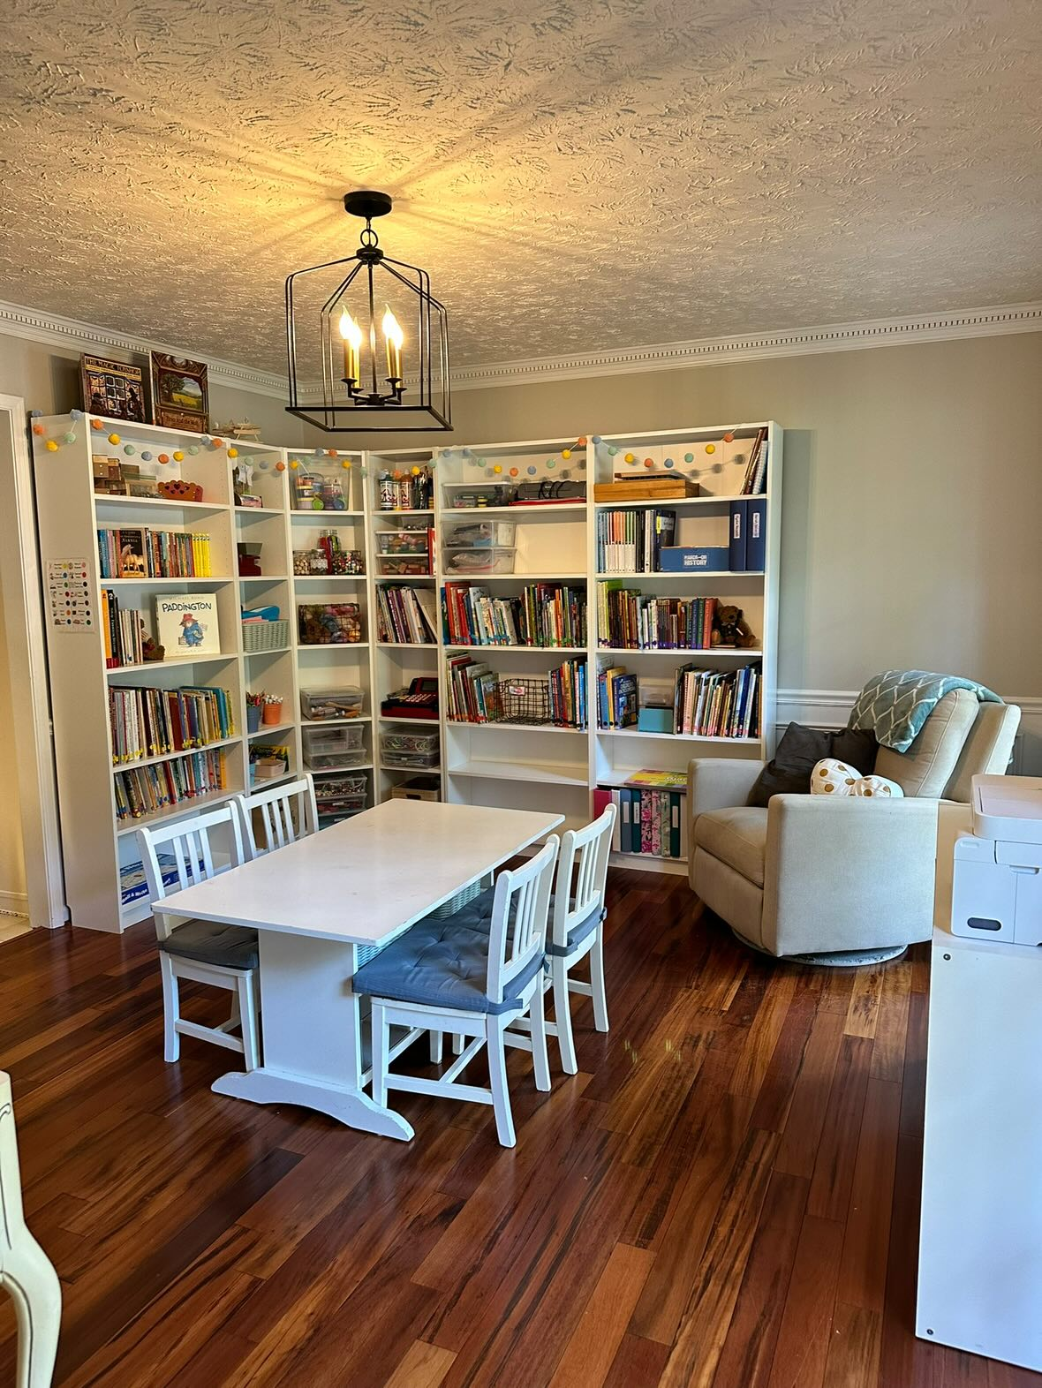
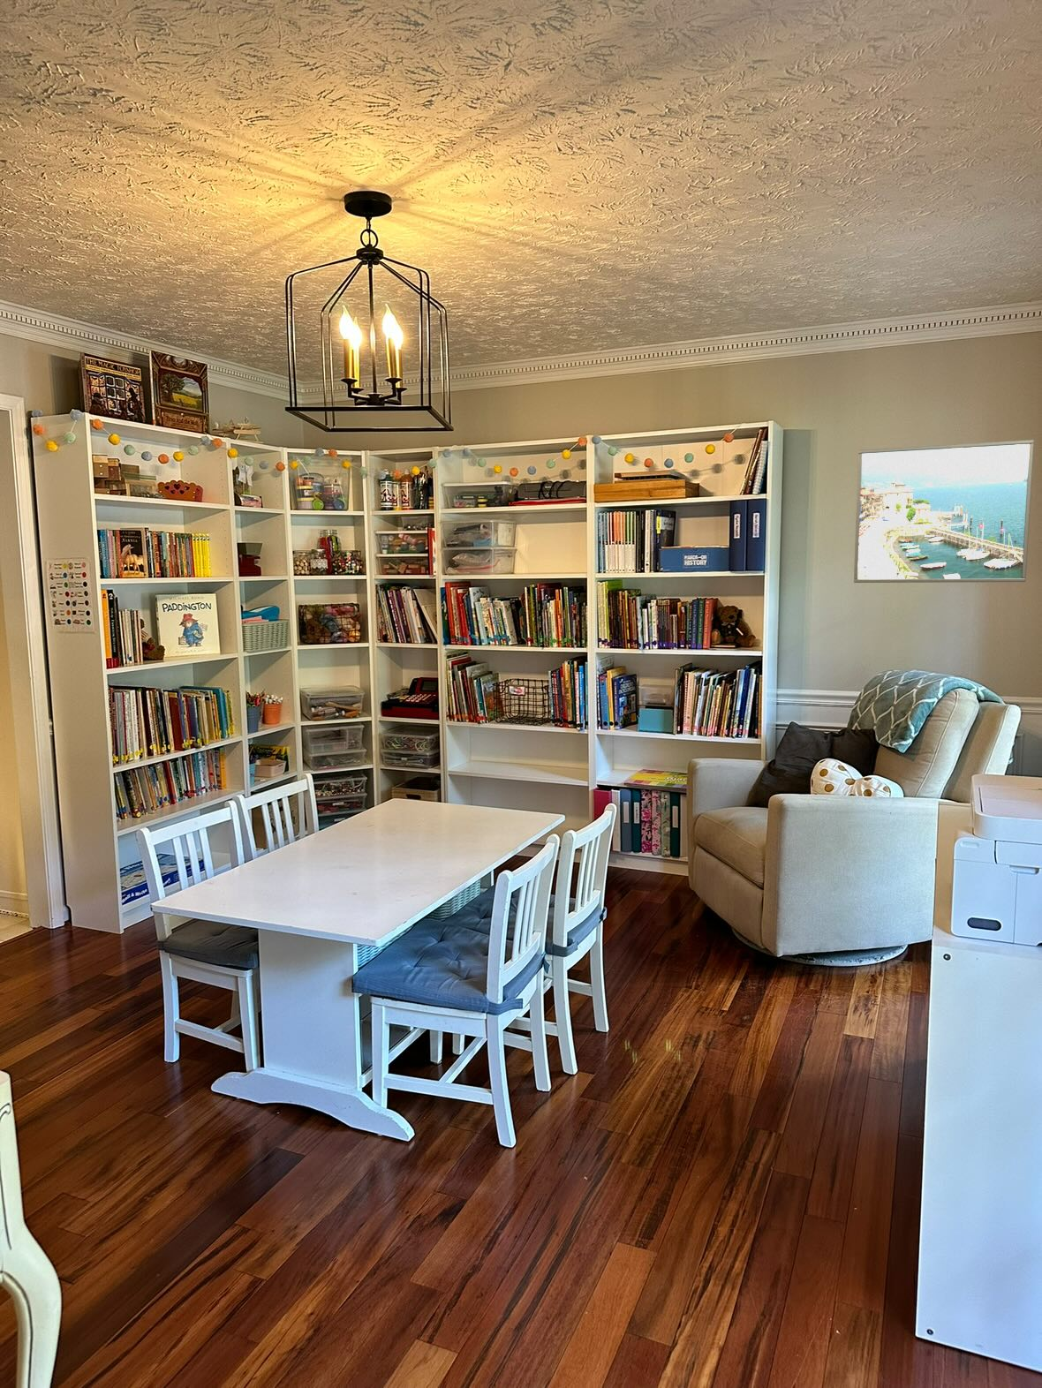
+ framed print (939, 513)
